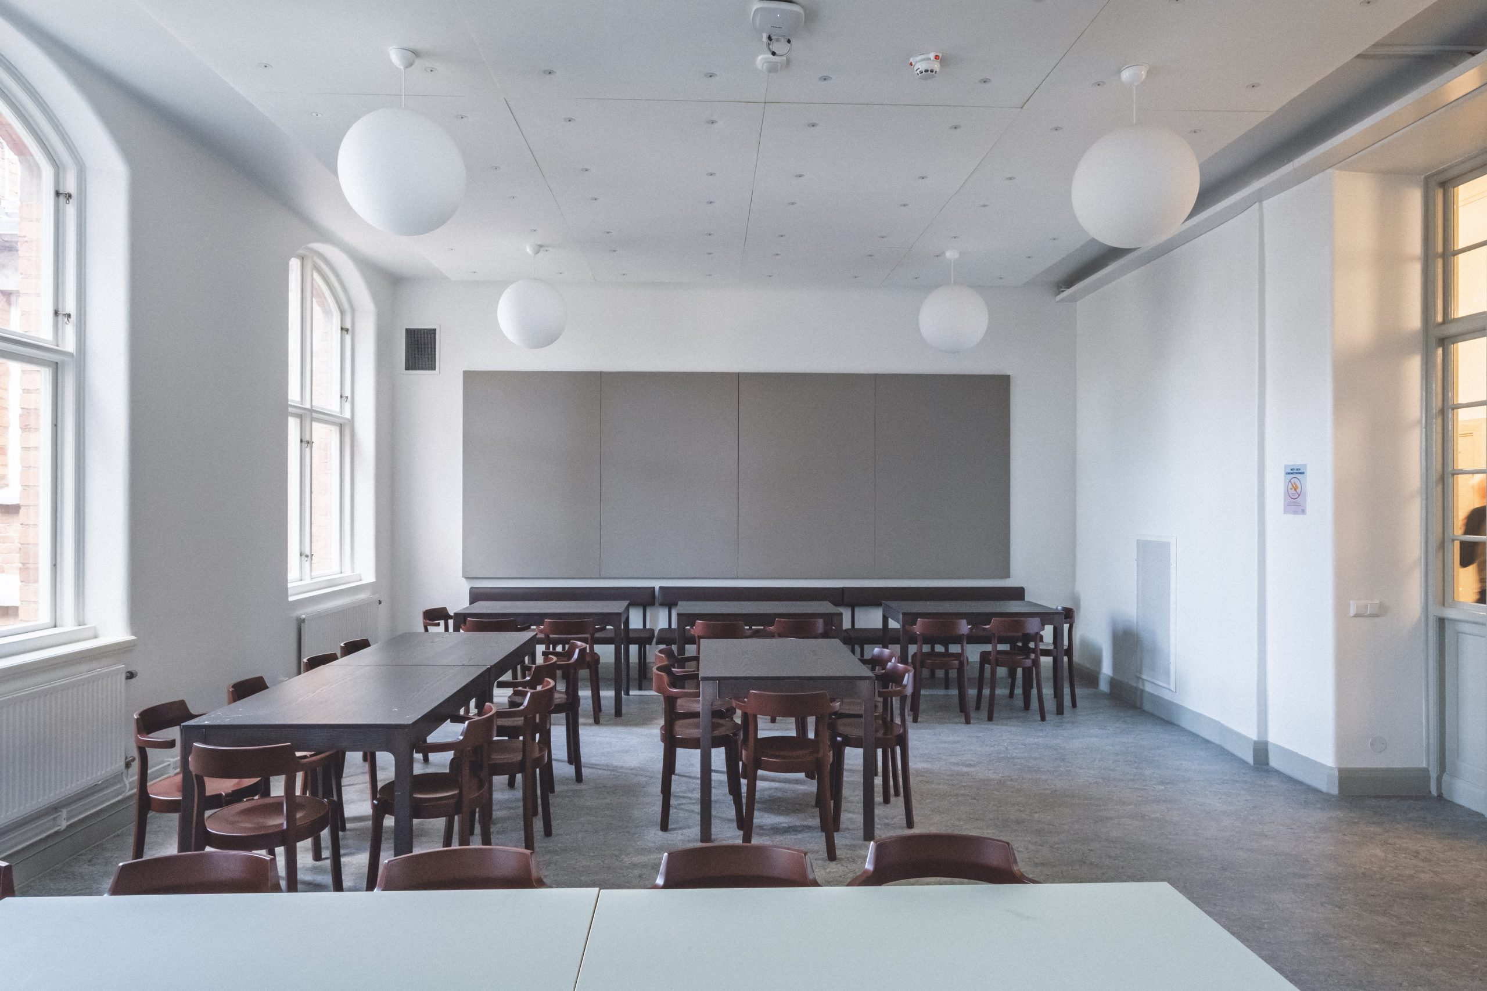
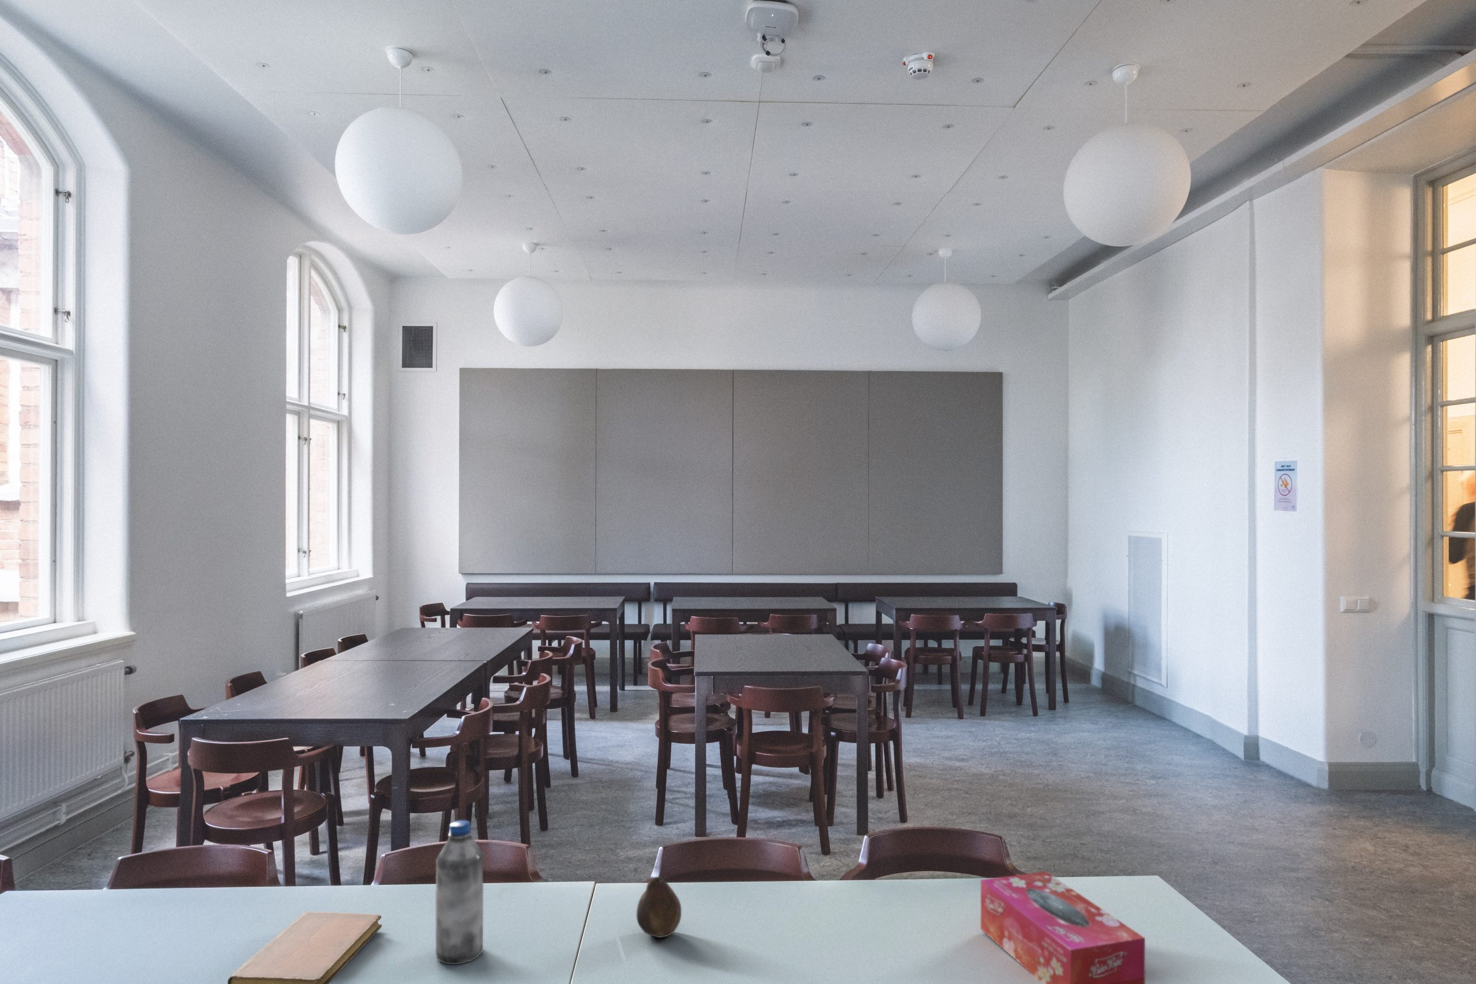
+ notebook (310, 950)
+ fruit (659, 905)
+ water bottle (459, 888)
+ tissue box (1056, 932)
